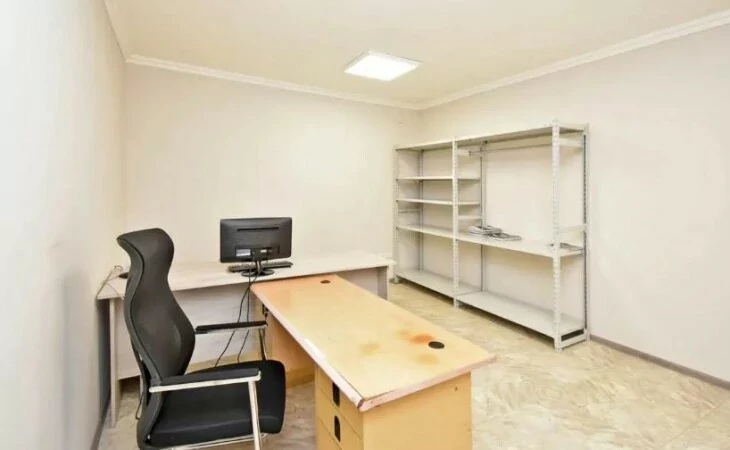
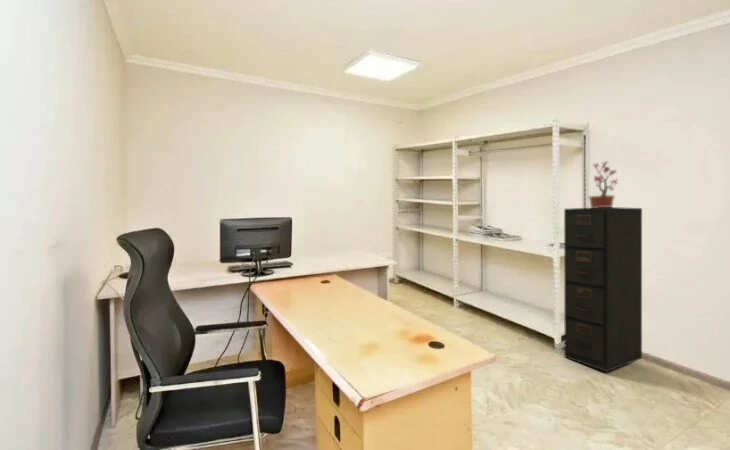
+ filing cabinet (601, 283)
+ potted plant (598, 185)
